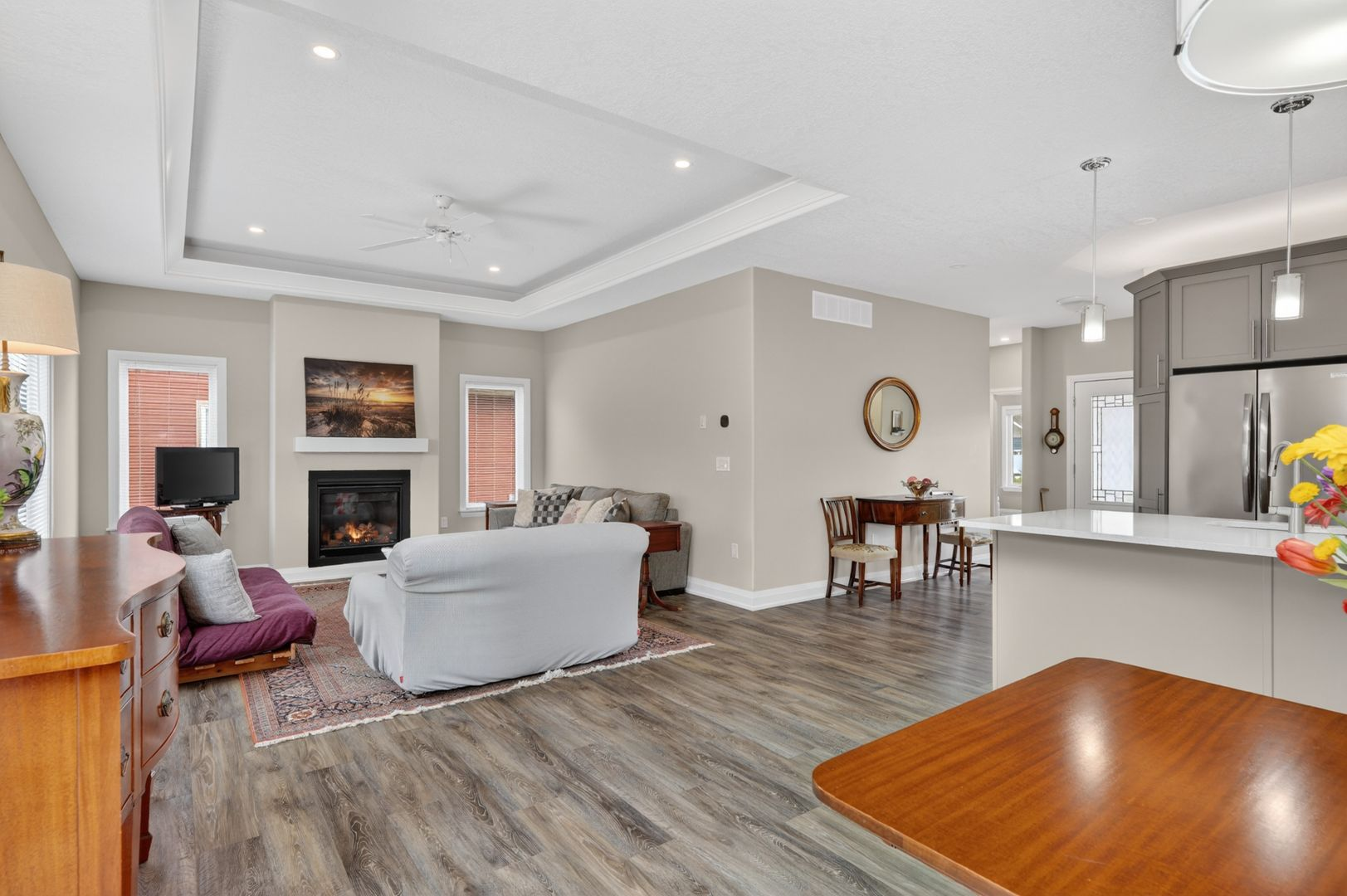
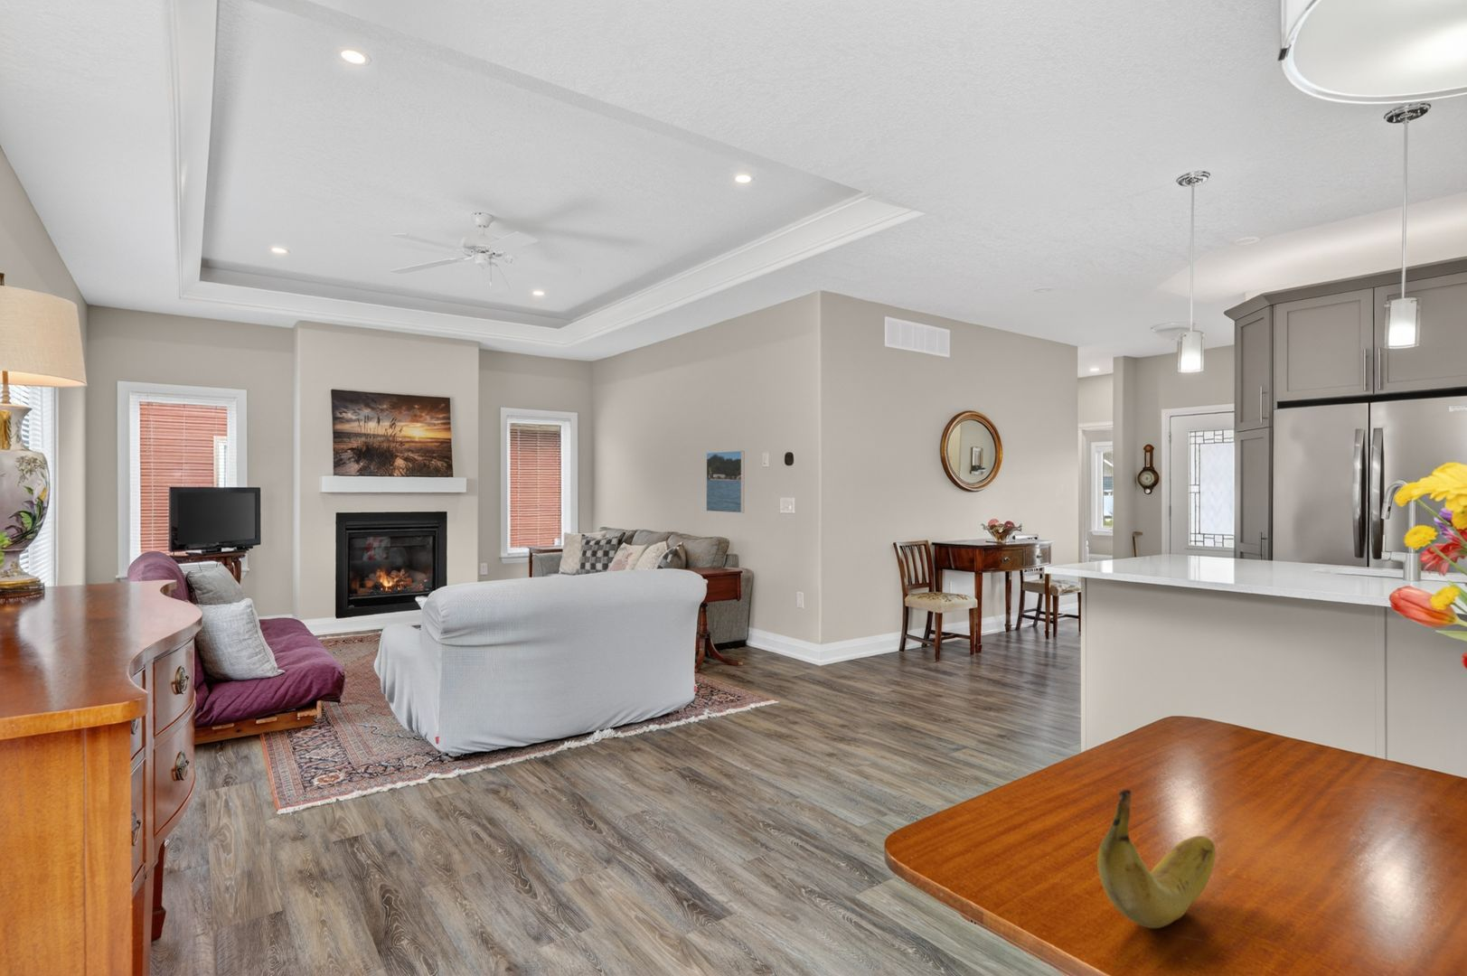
+ fruit (1169, 852)
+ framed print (724, 481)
